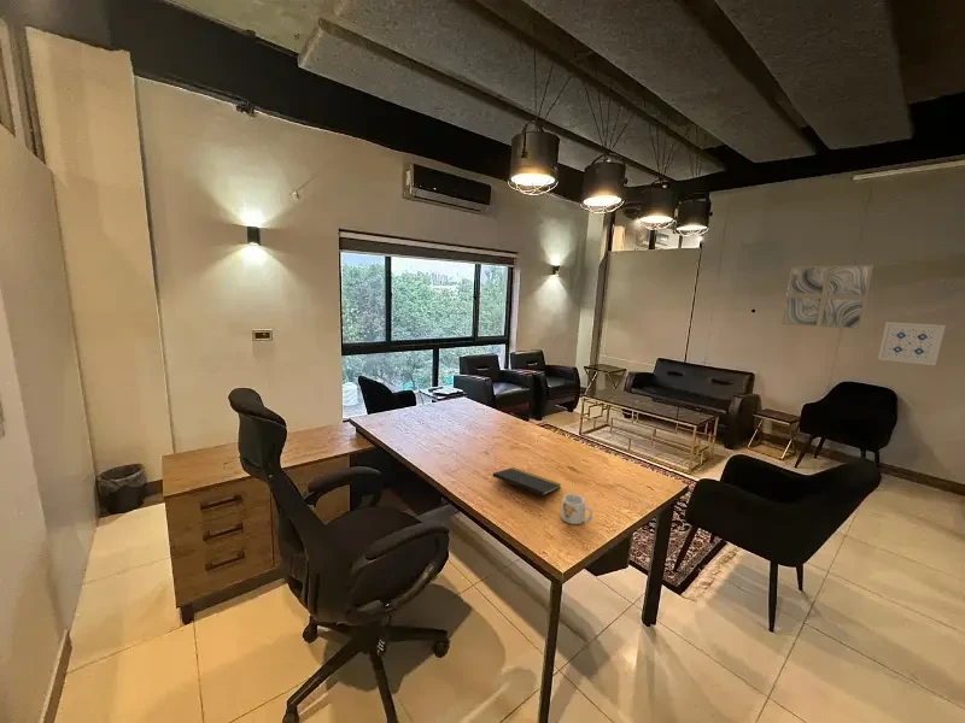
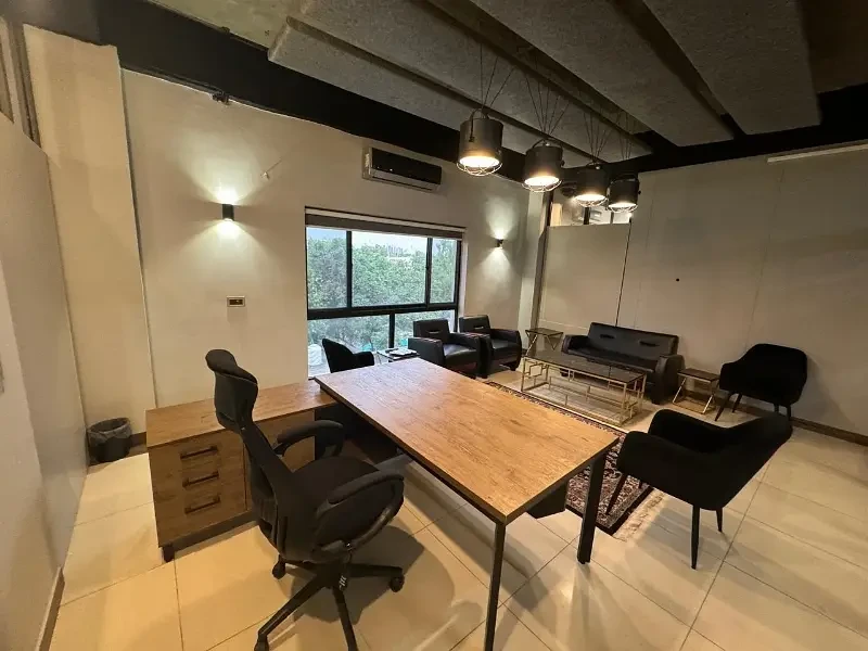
- wall art (910, 342)
- mug (577, 510)
- wall art (823, 295)
- notepad (526, 480)
